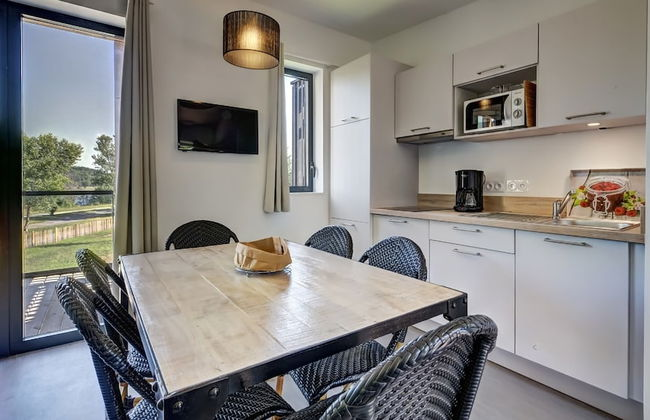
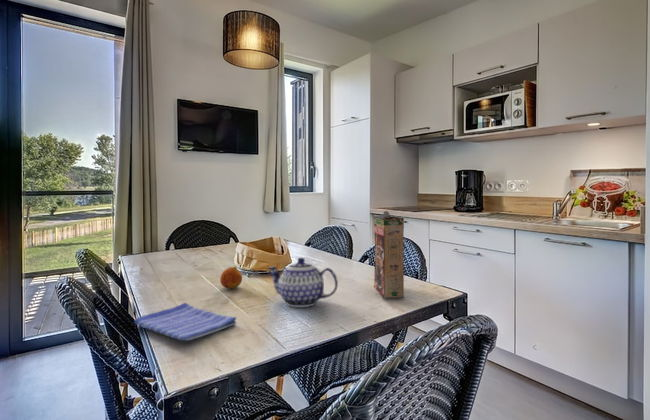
+ dish towel (185, 320)
+ teapot (301, 280)
+ cereal box (387, 251)
+ fruit (231, 277)
